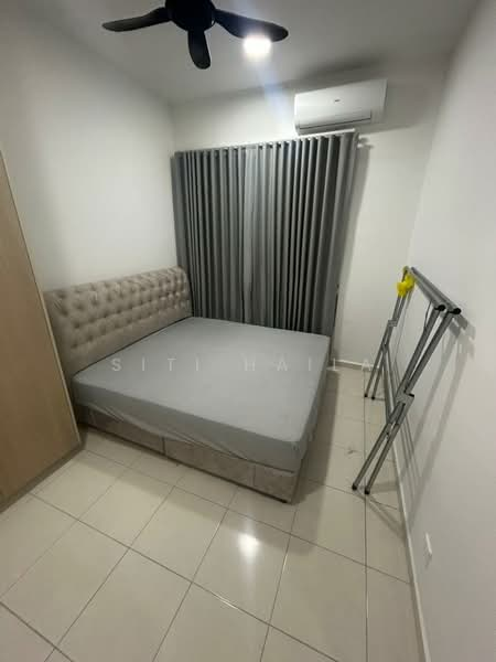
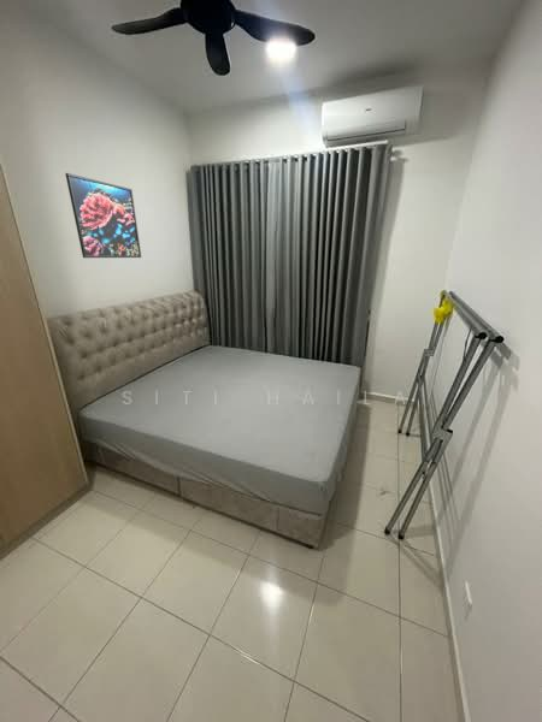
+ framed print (108, 221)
